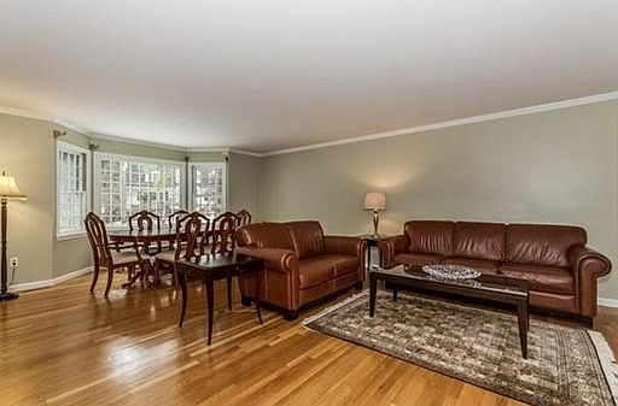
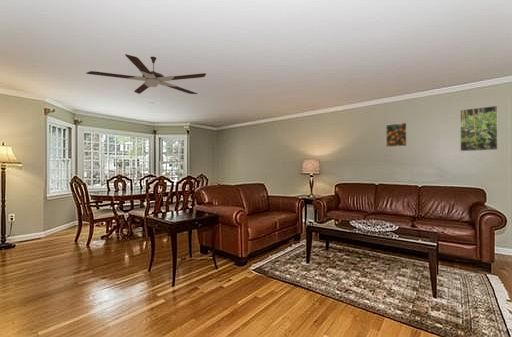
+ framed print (478, 129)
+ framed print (396, 135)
+ ceiling fan (148, 71)
